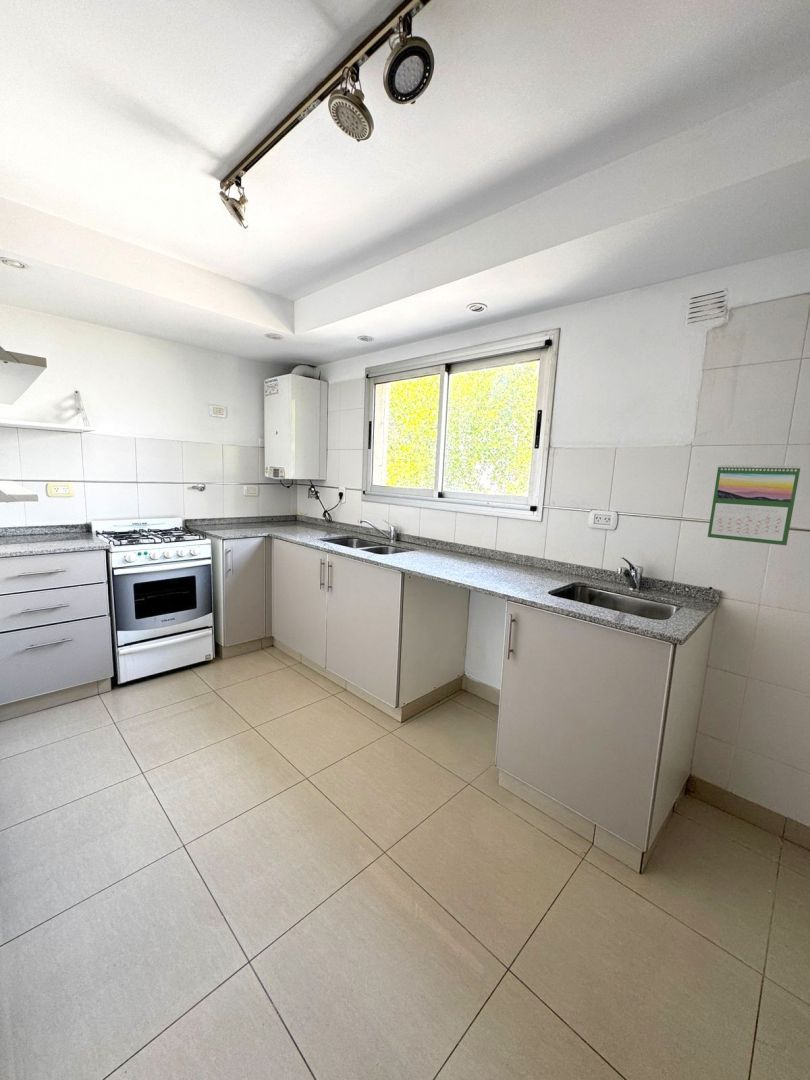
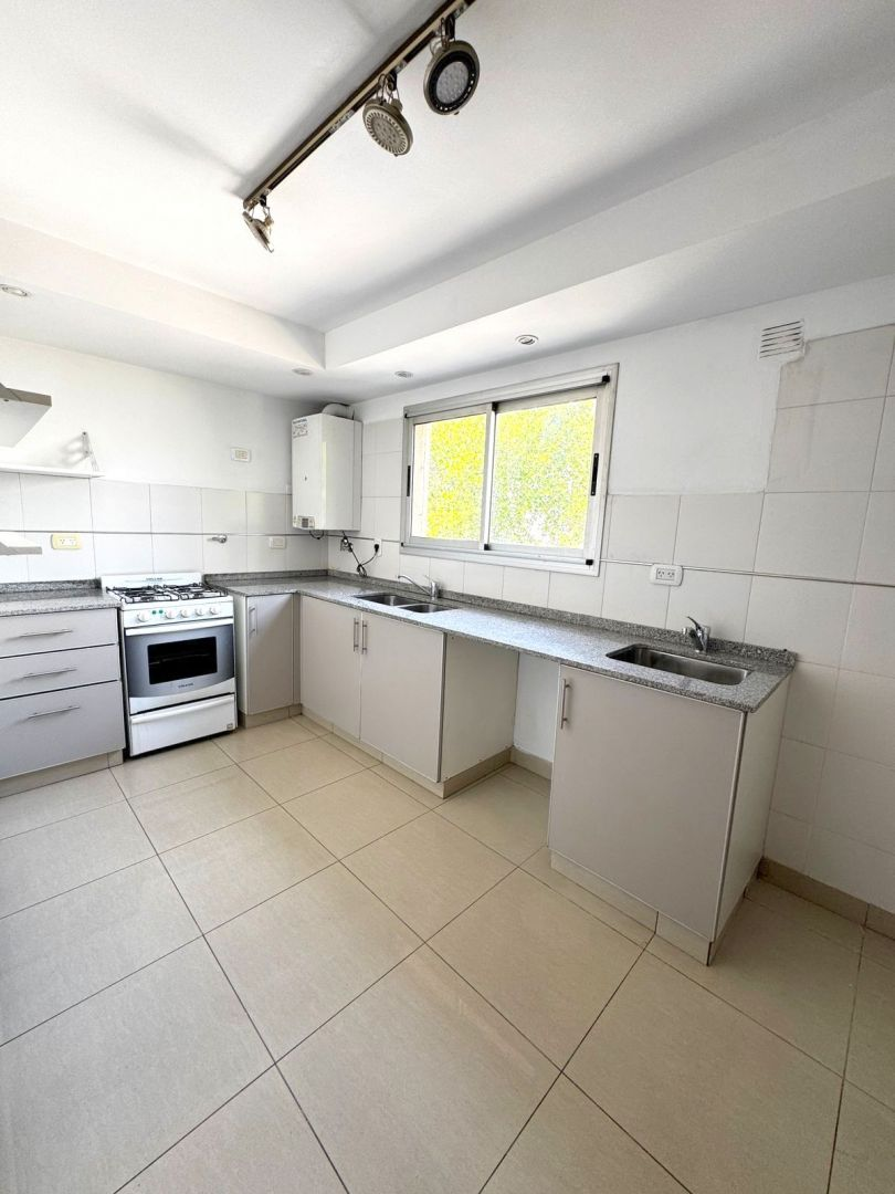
- calendar (751, 503)
